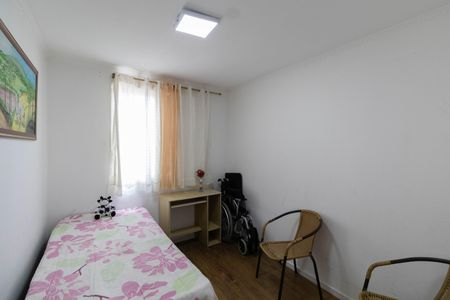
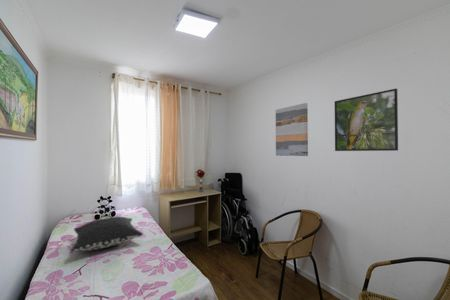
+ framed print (362, 123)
+ wall art (290, 131)
+ pillow (107, 231)
